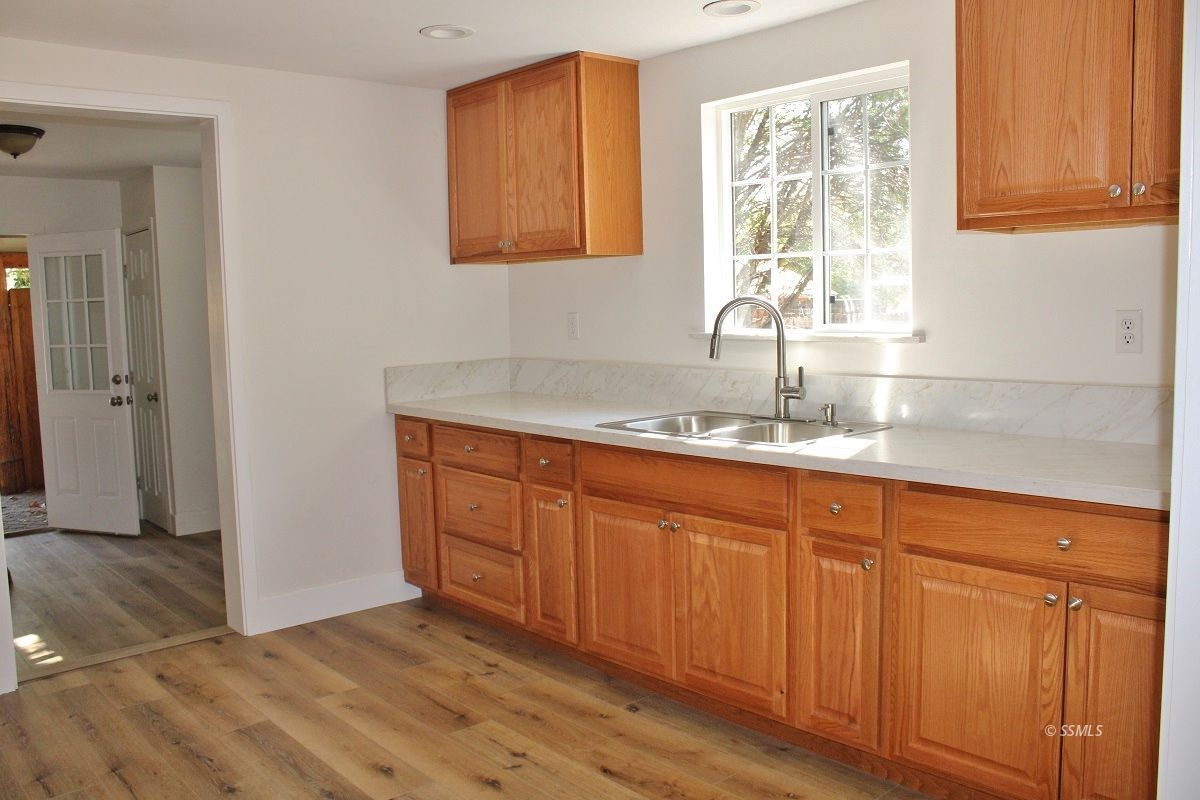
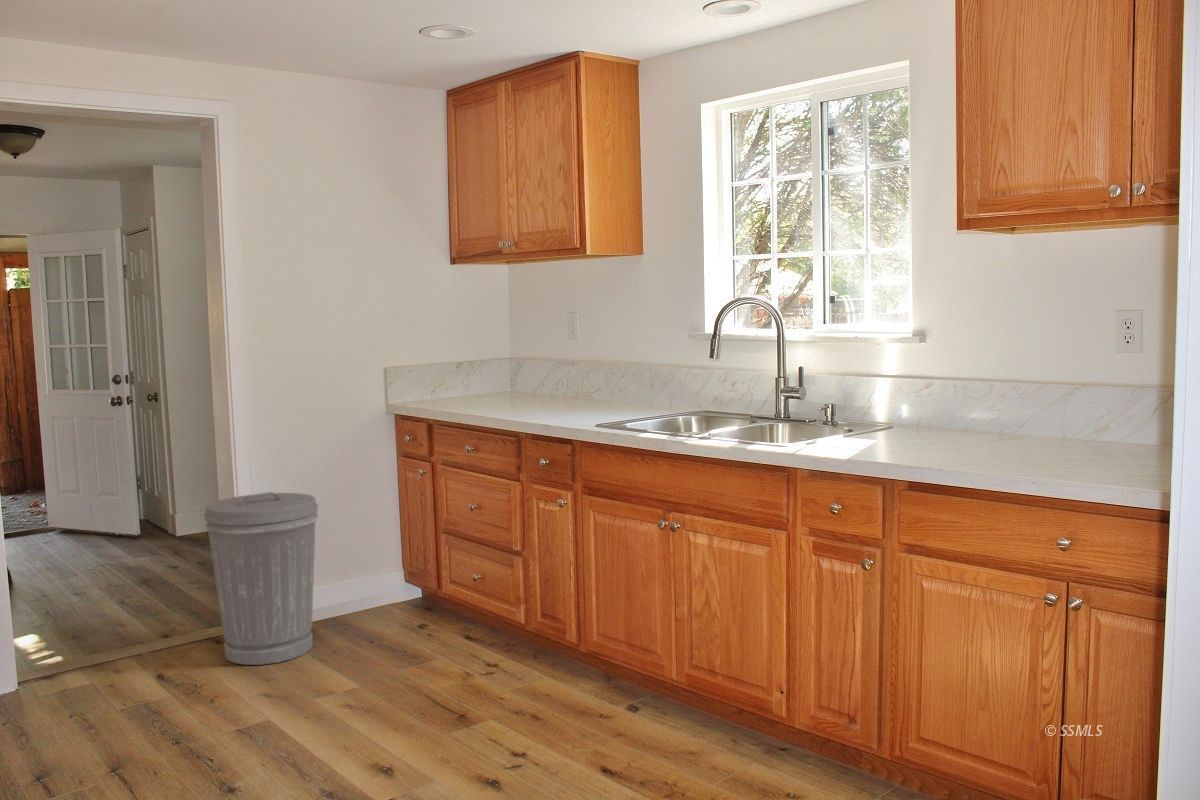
+ trash can (265, 572)
